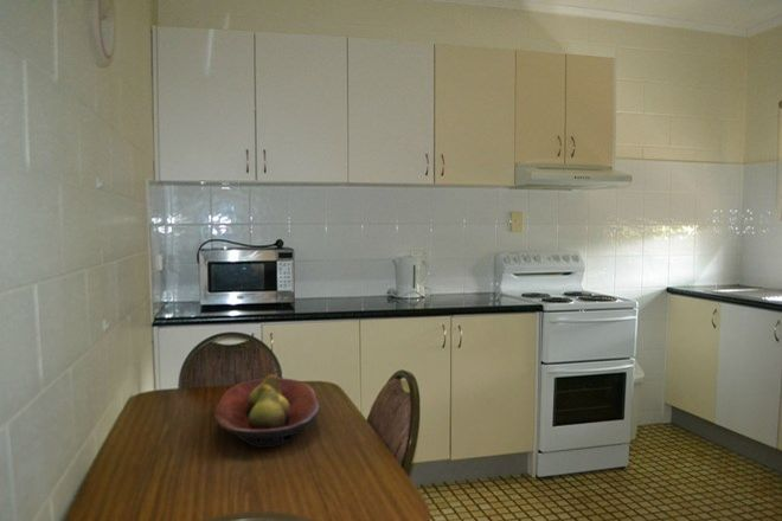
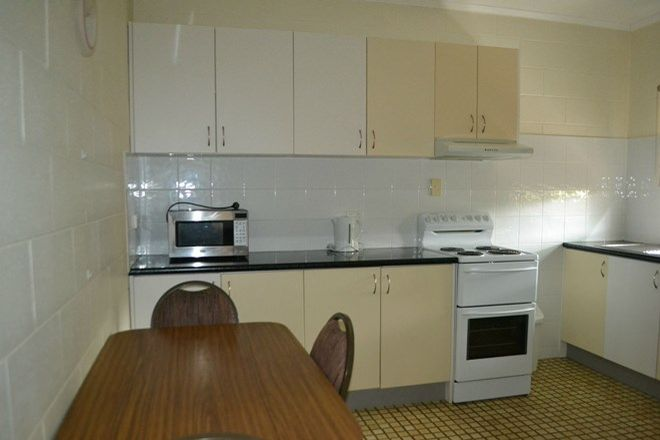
- fruit bowl (268, 403)
